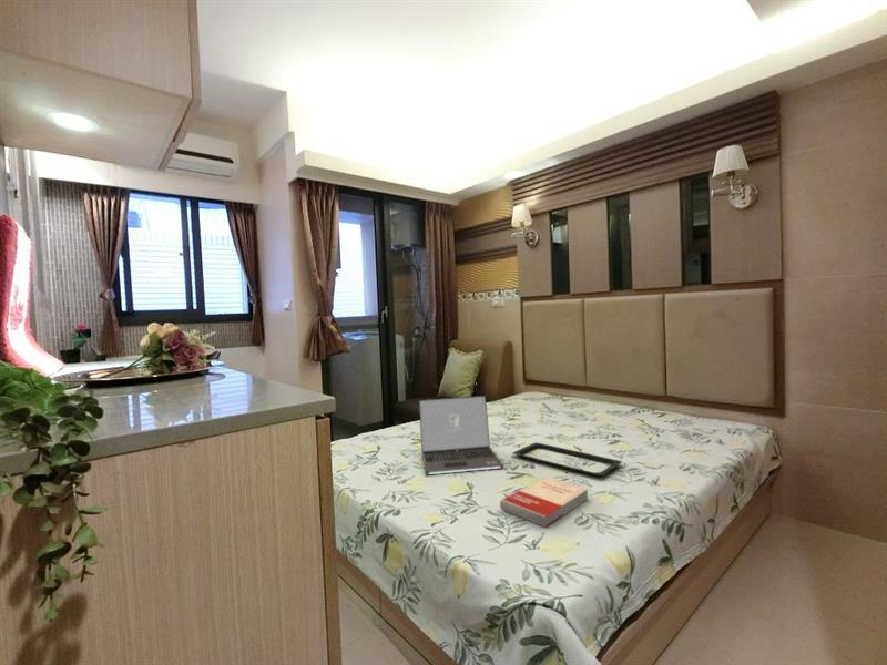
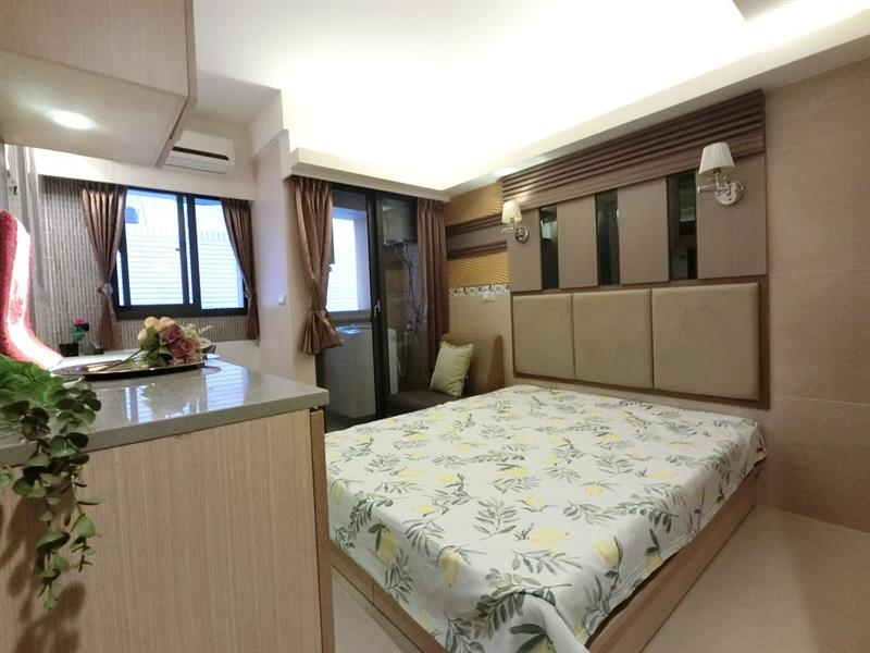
- laptop (458, 431)
- serving tray (564, 453)
- book (544, 498)
